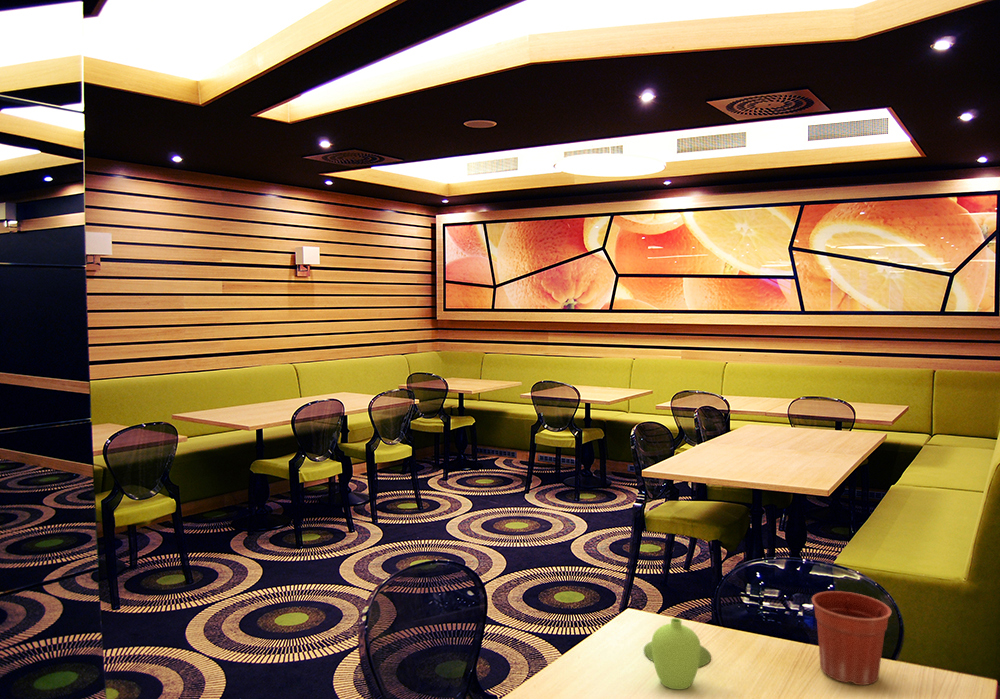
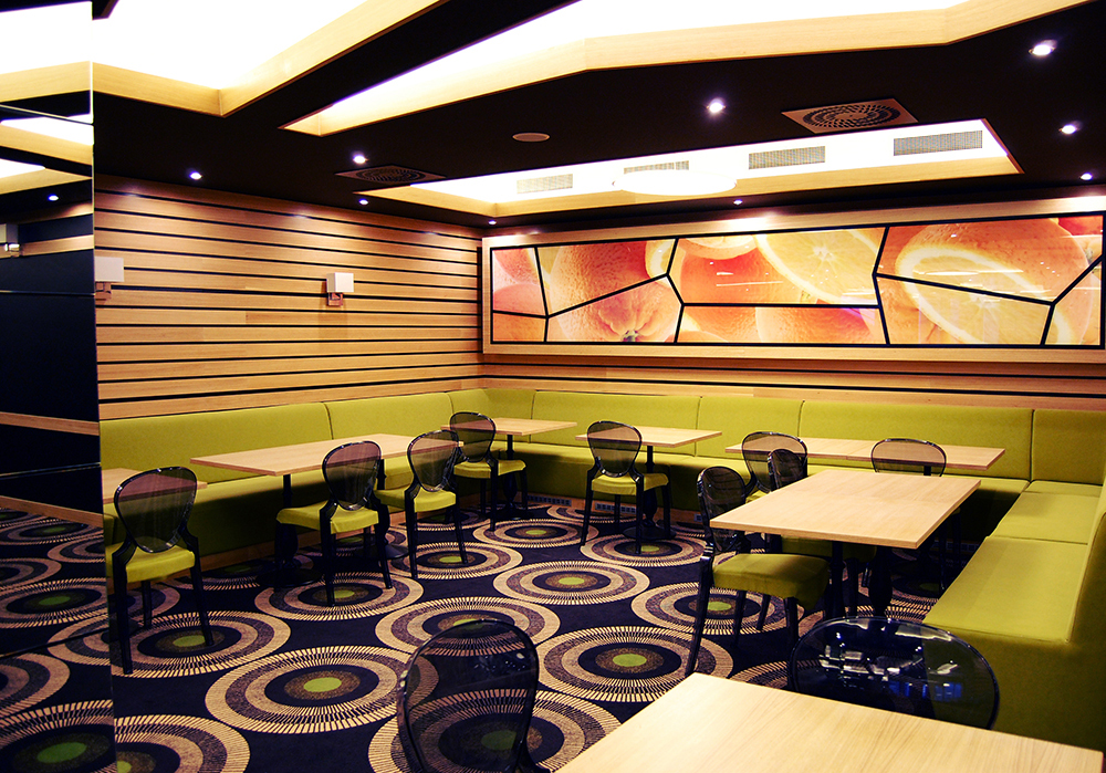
- flower pot (850, 638)
- vase (676, 634)
